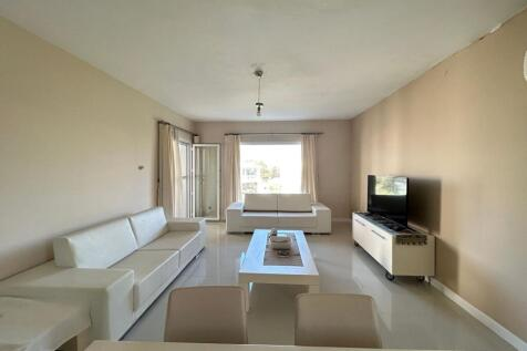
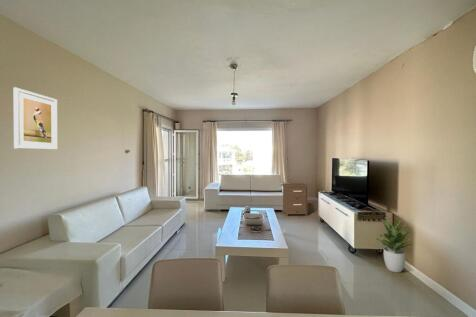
+ potted plant (392, 244)
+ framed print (37, 121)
+ nightstand (295, 199)
